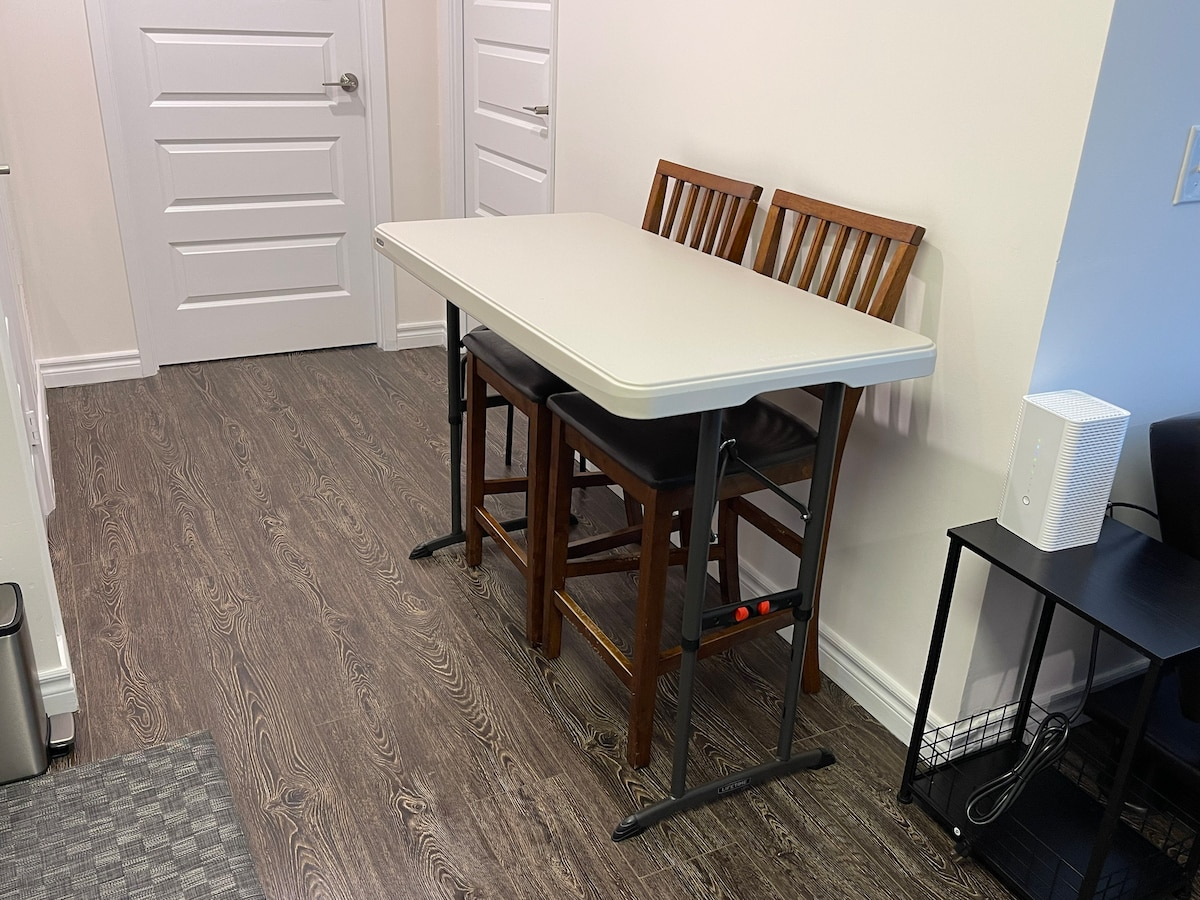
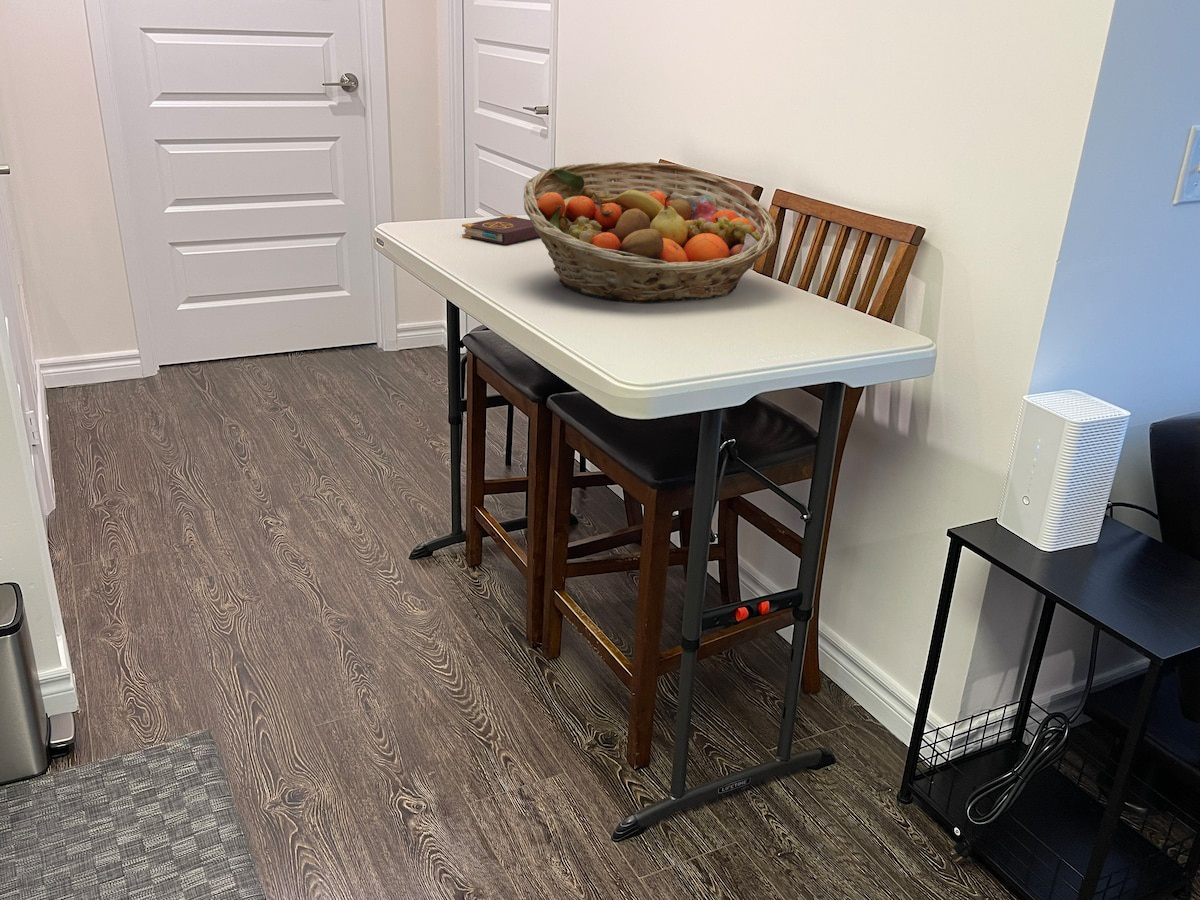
+ fruit basket (648, 229)
+ book (506, 229)
